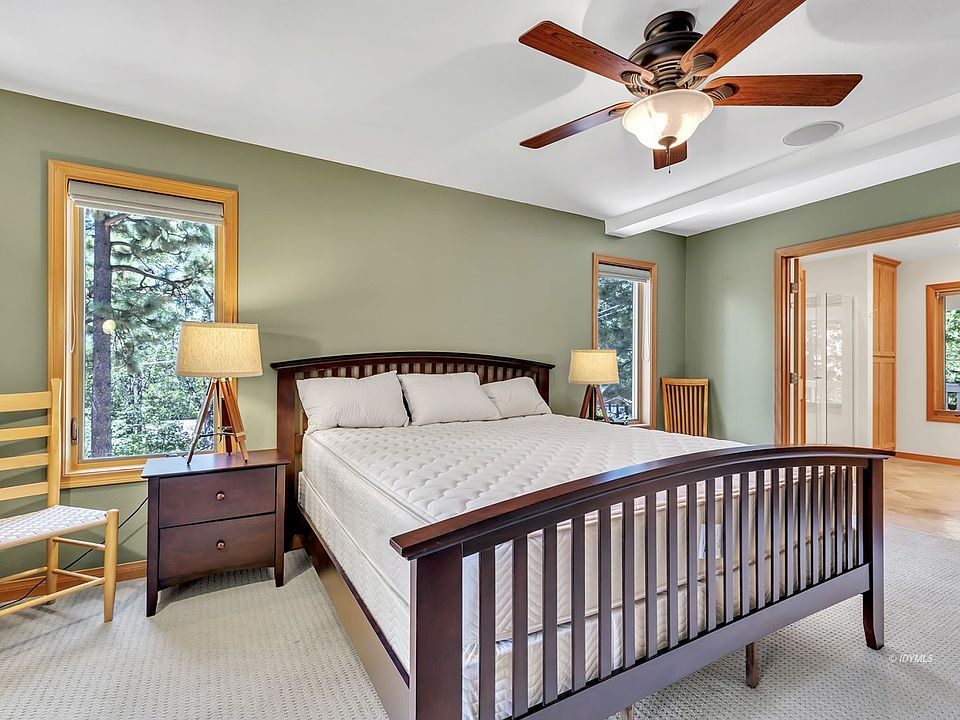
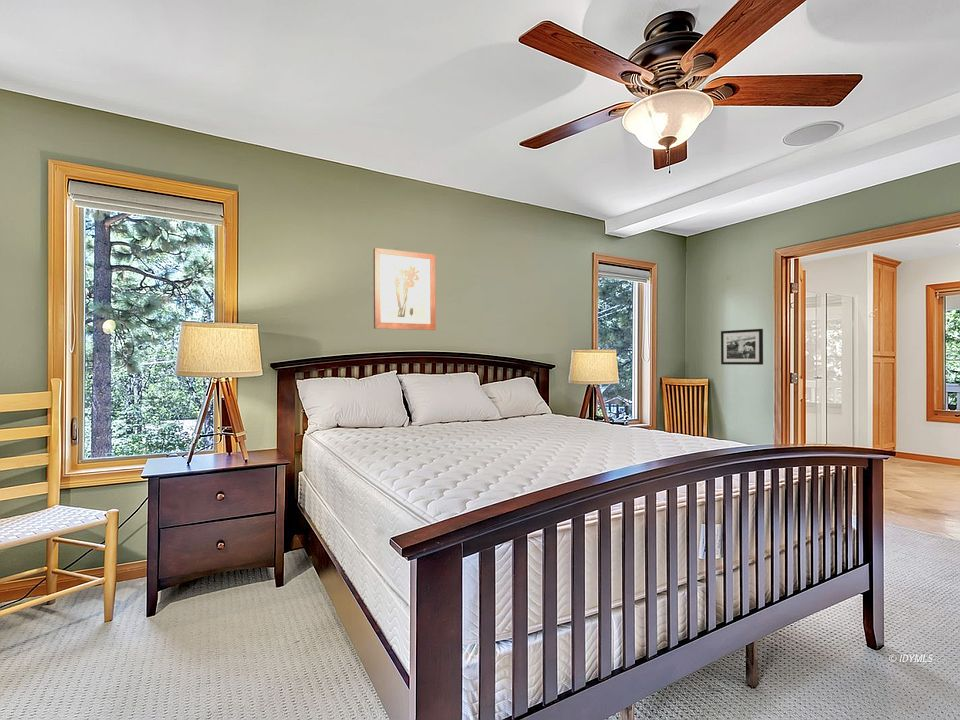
+ picture frame (741, 347)
+ wall art (405, 290)
